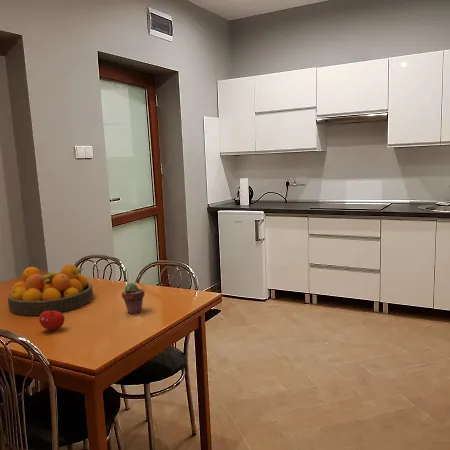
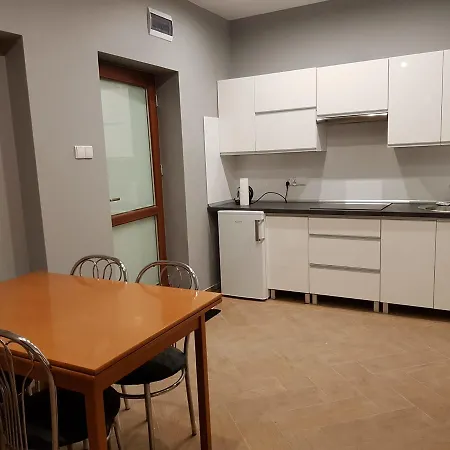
- fruit bowl (50, 284)
- potted succulent (133, 297)
- fruit (52, 319)
